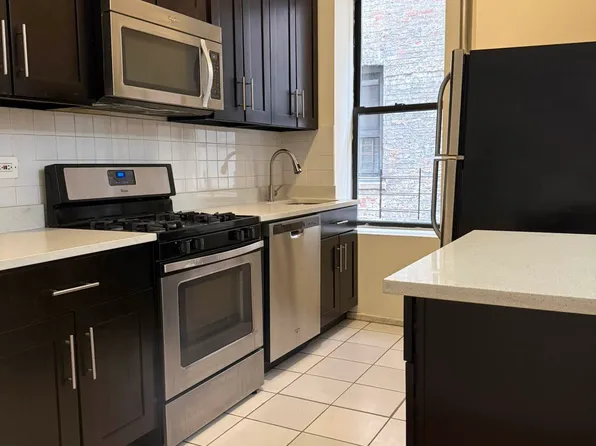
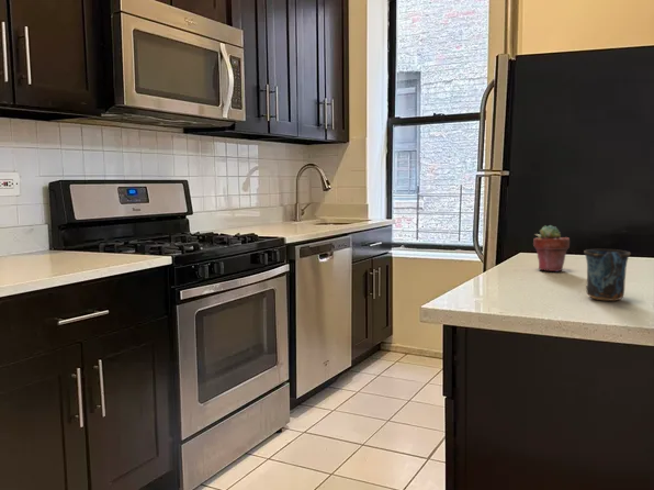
+ potted succulent (551, 247)
+ mug (604, 274)
